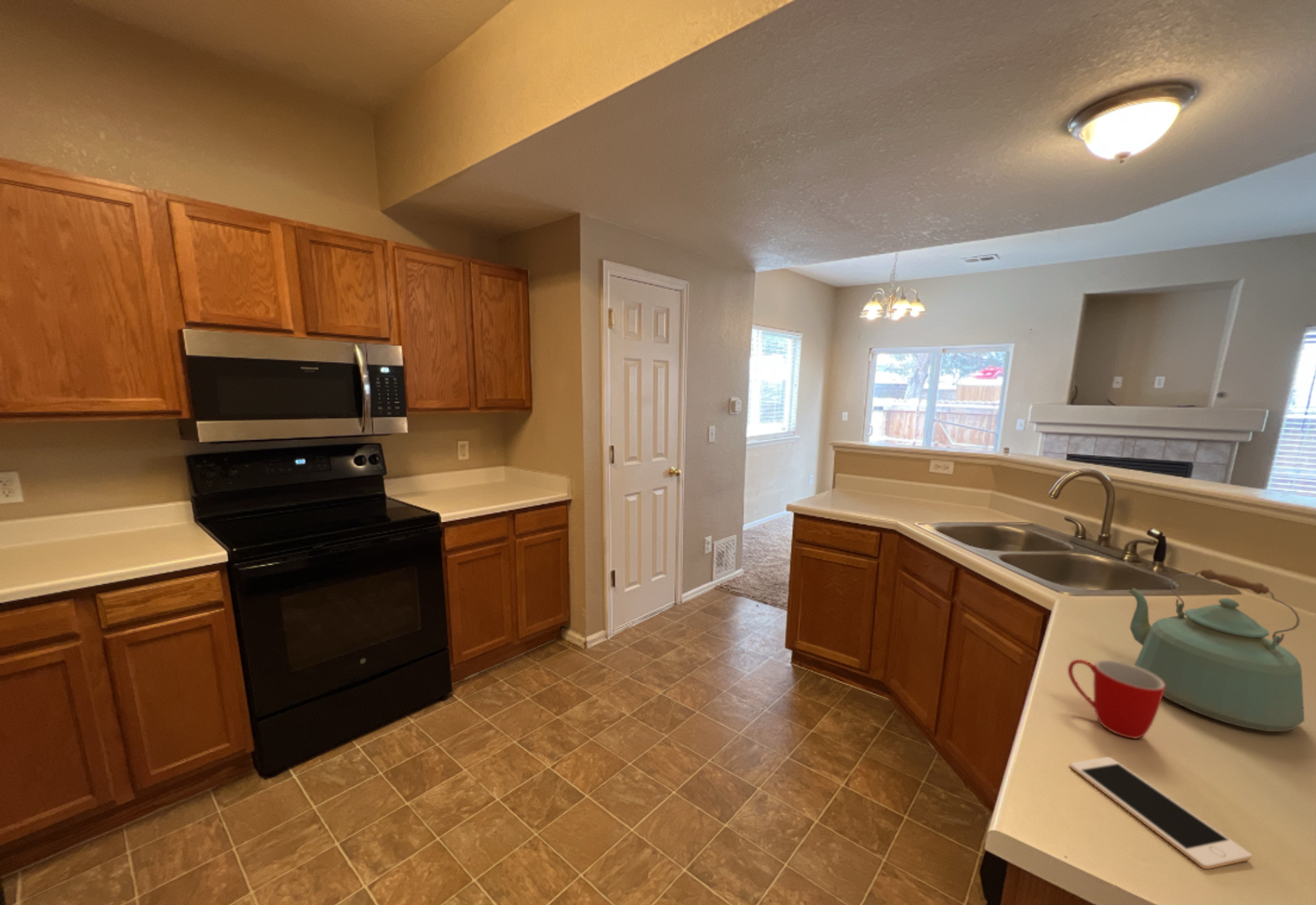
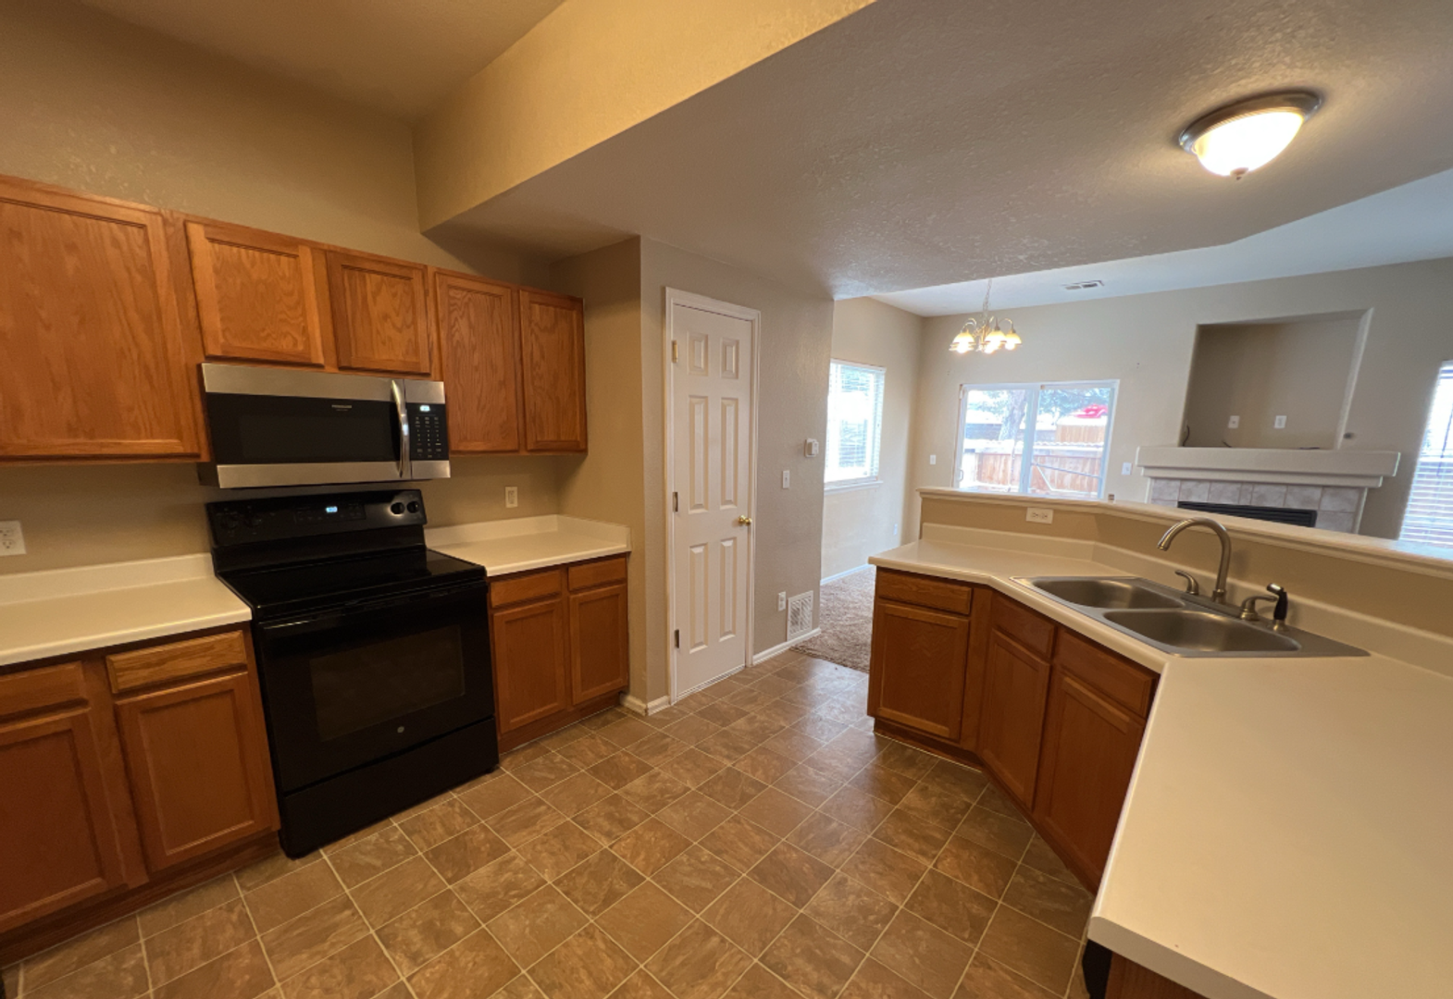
- cell phone (1151, 805)
- kettle (1206, 633)
- mug (1110, 695)
